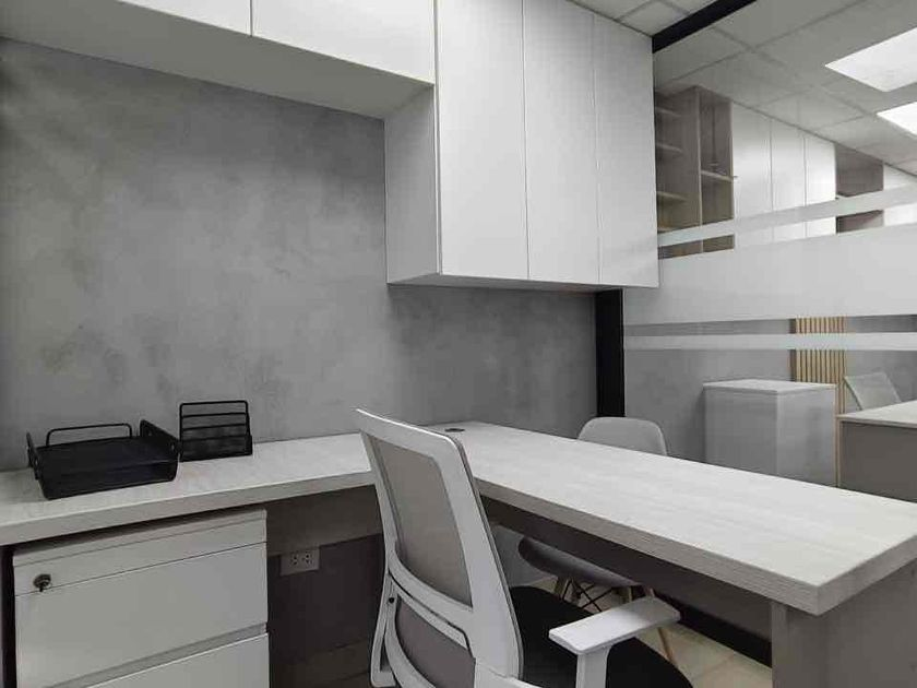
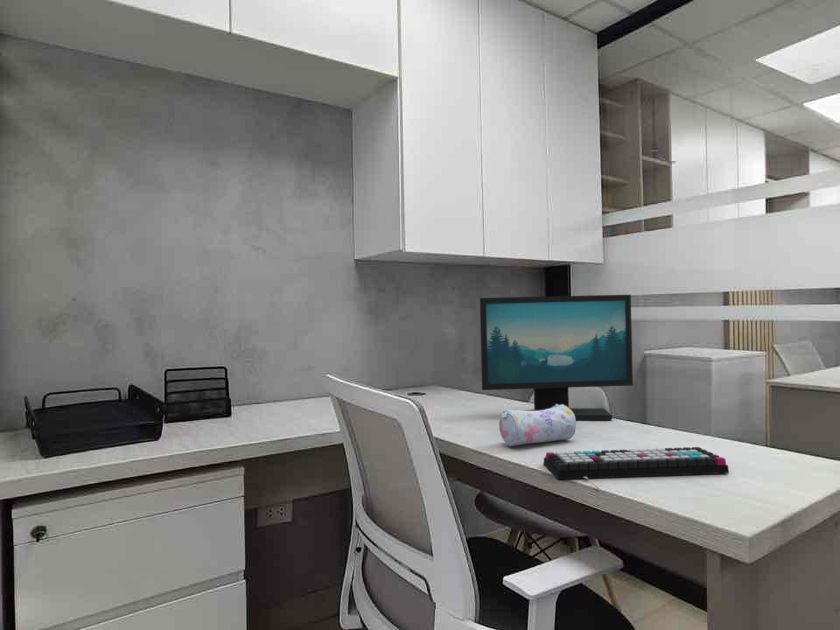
+ keyboard (640, 466)
+ pencil case (538, 424)
+ computer monitor (556, 356)
